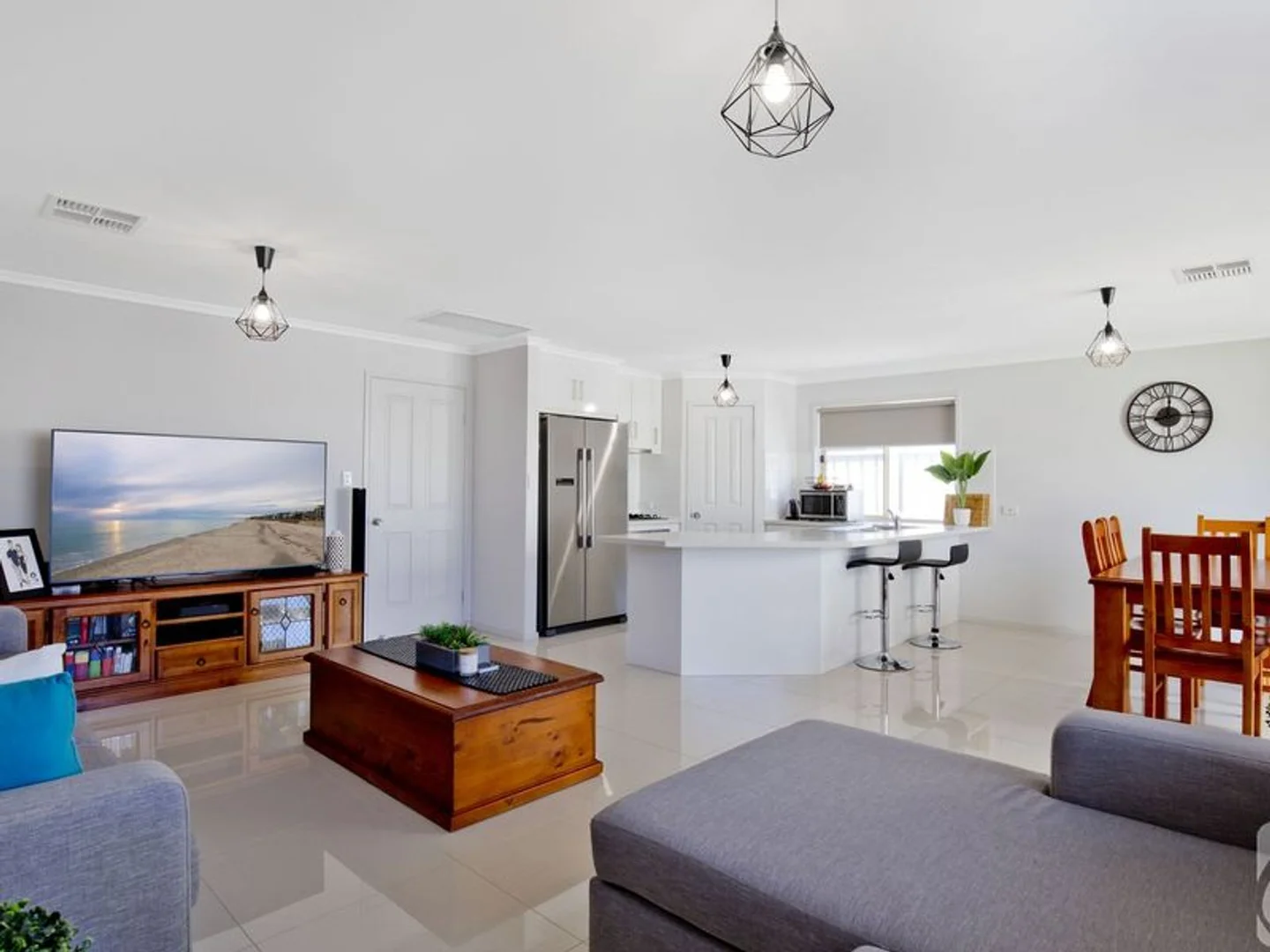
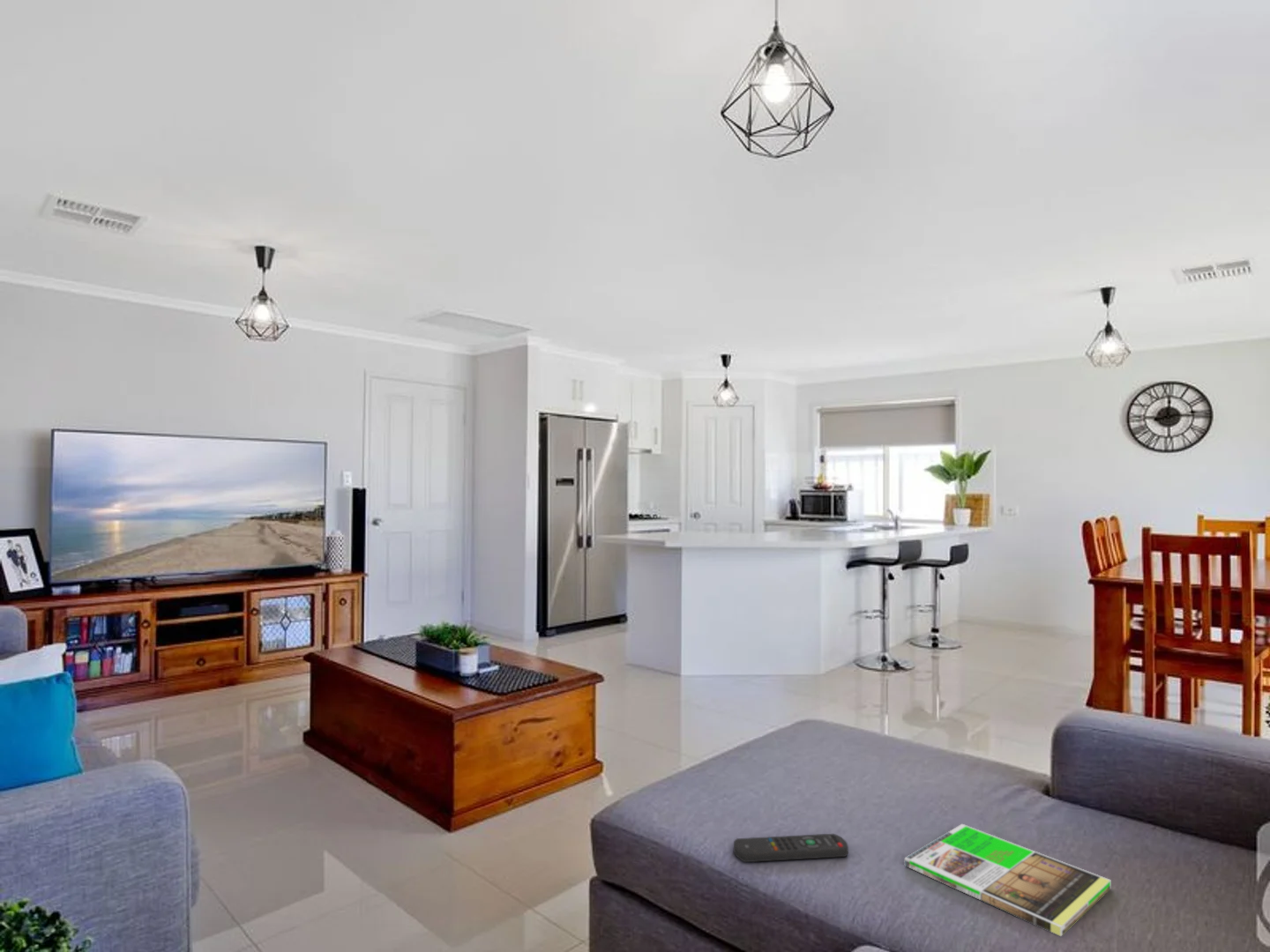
+ remote control (790, 846)
+ magazine (1005, 872)
